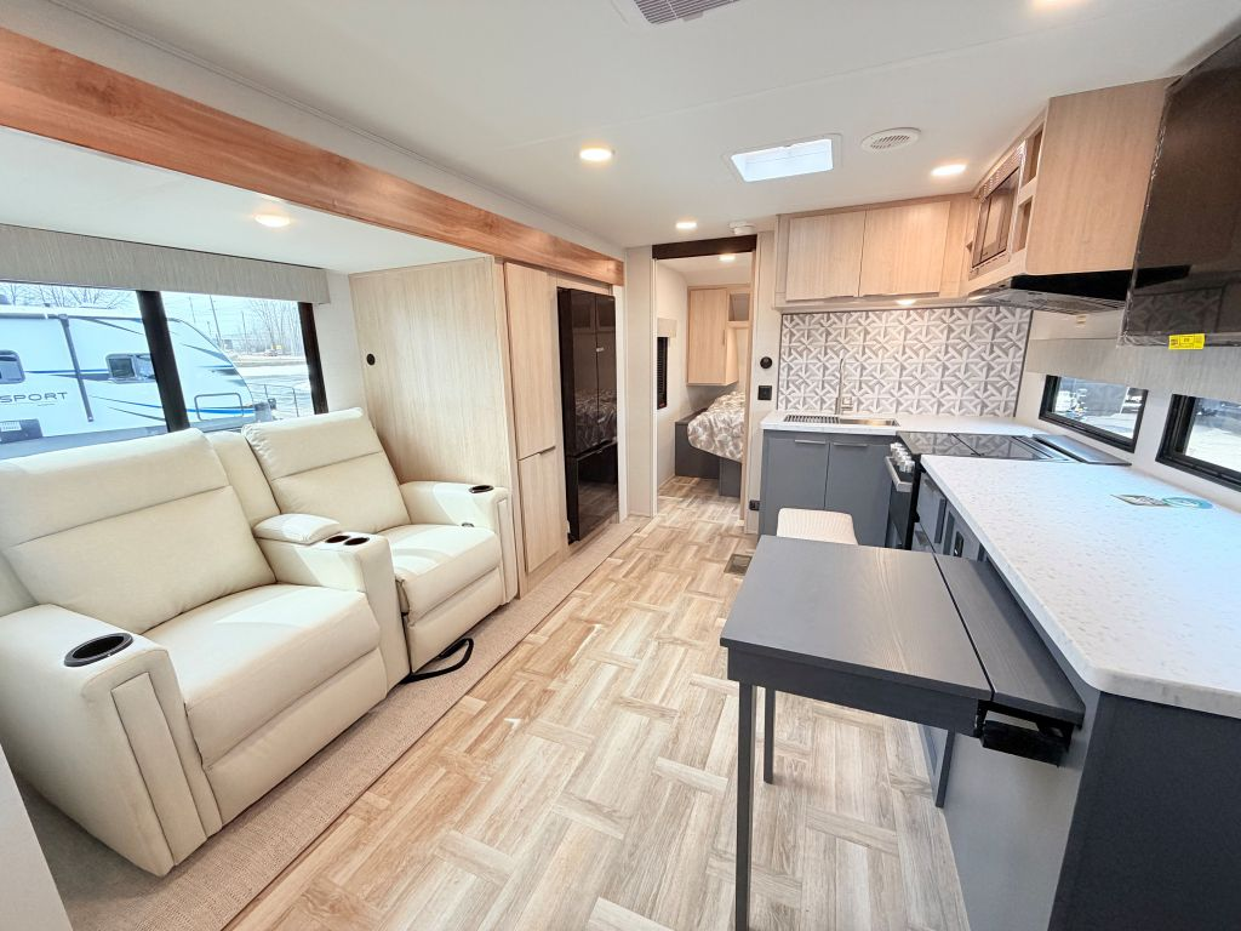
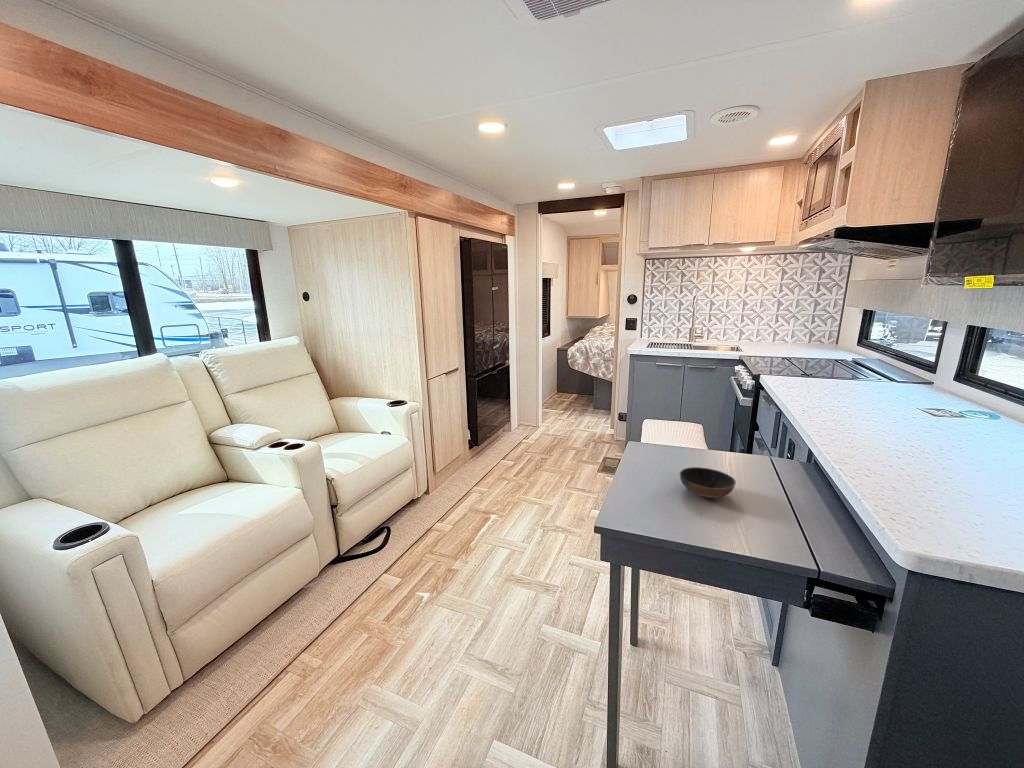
+ bowl (706, 485)
